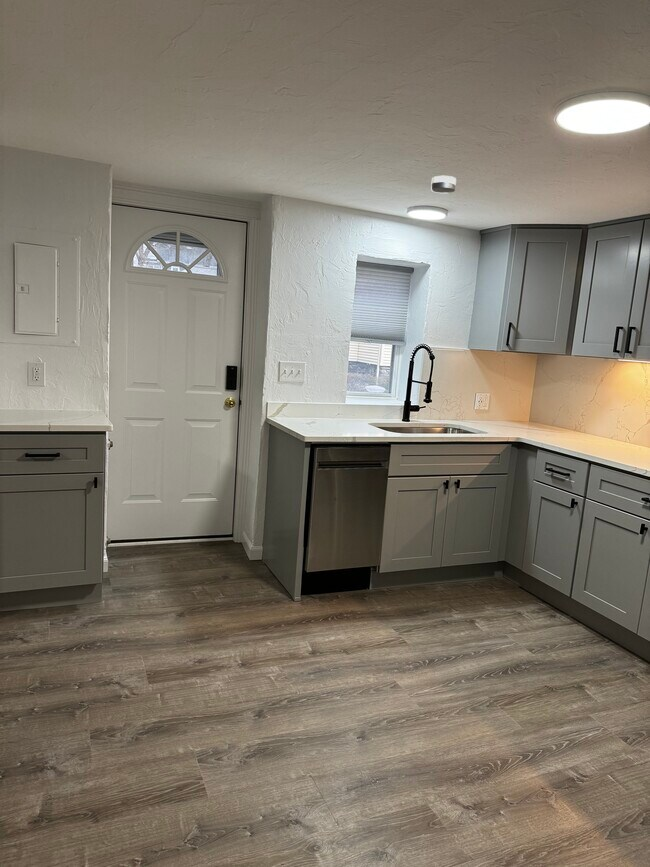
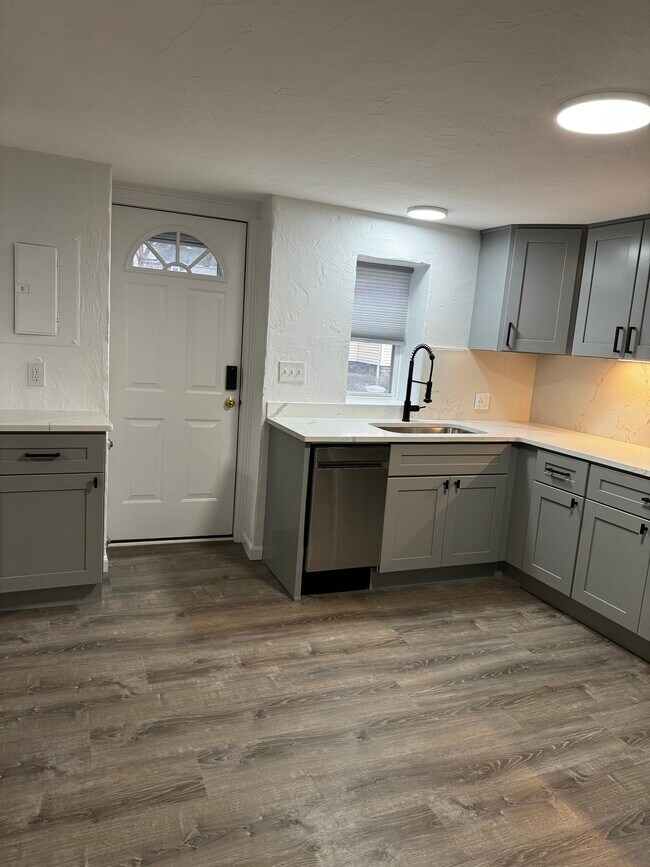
- smoke detector (443, 184)
